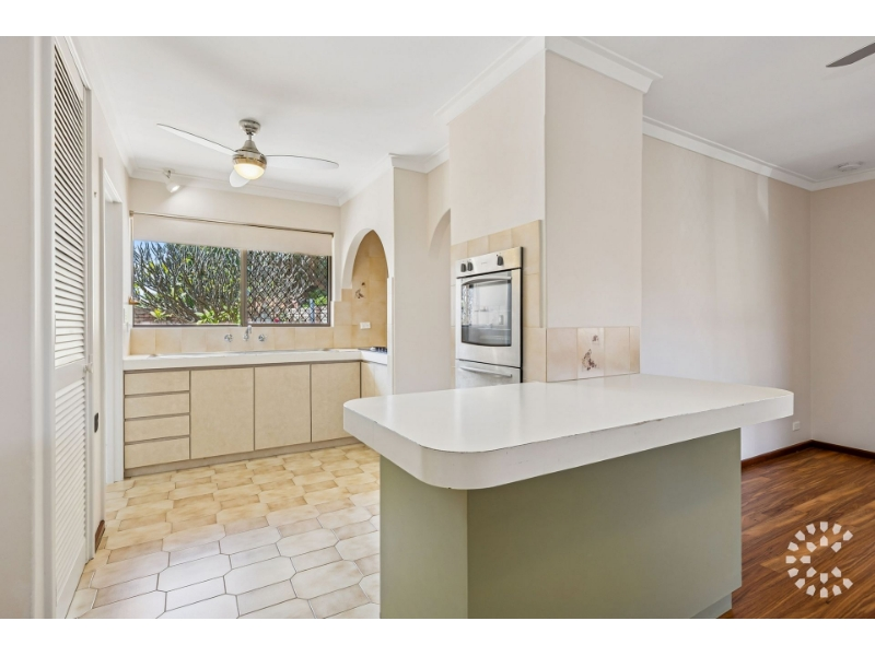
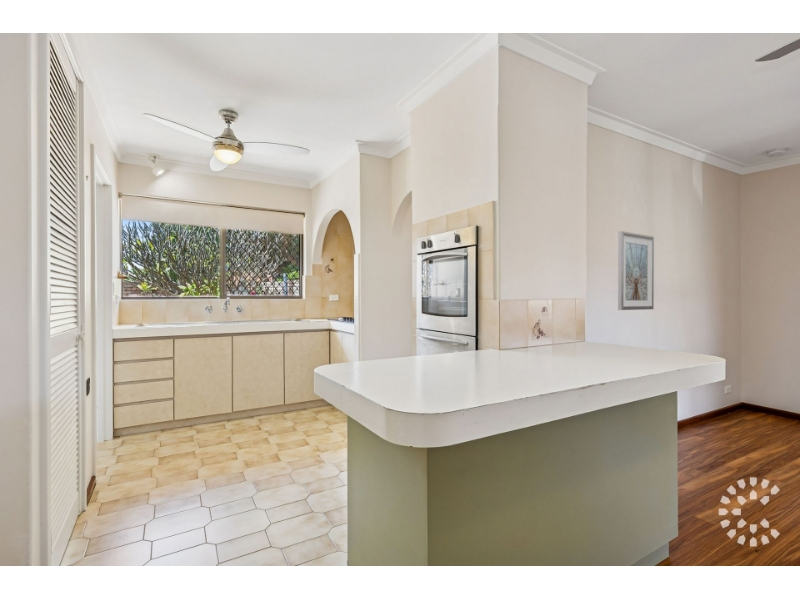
+ picture frame (636, 272)
